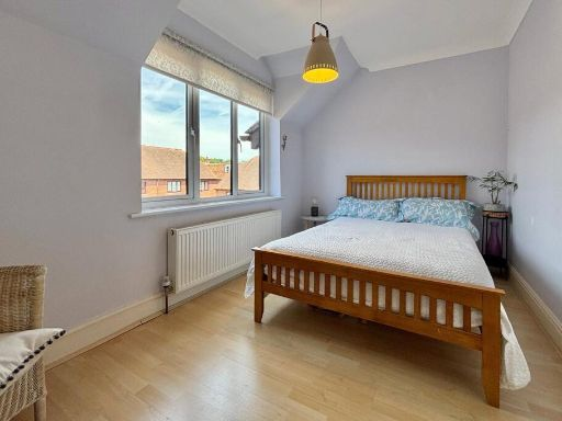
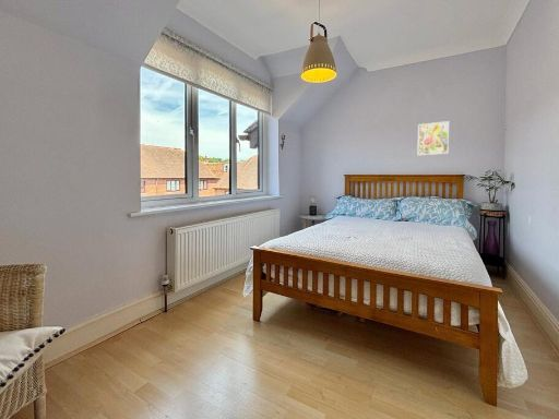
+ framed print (432, 139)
